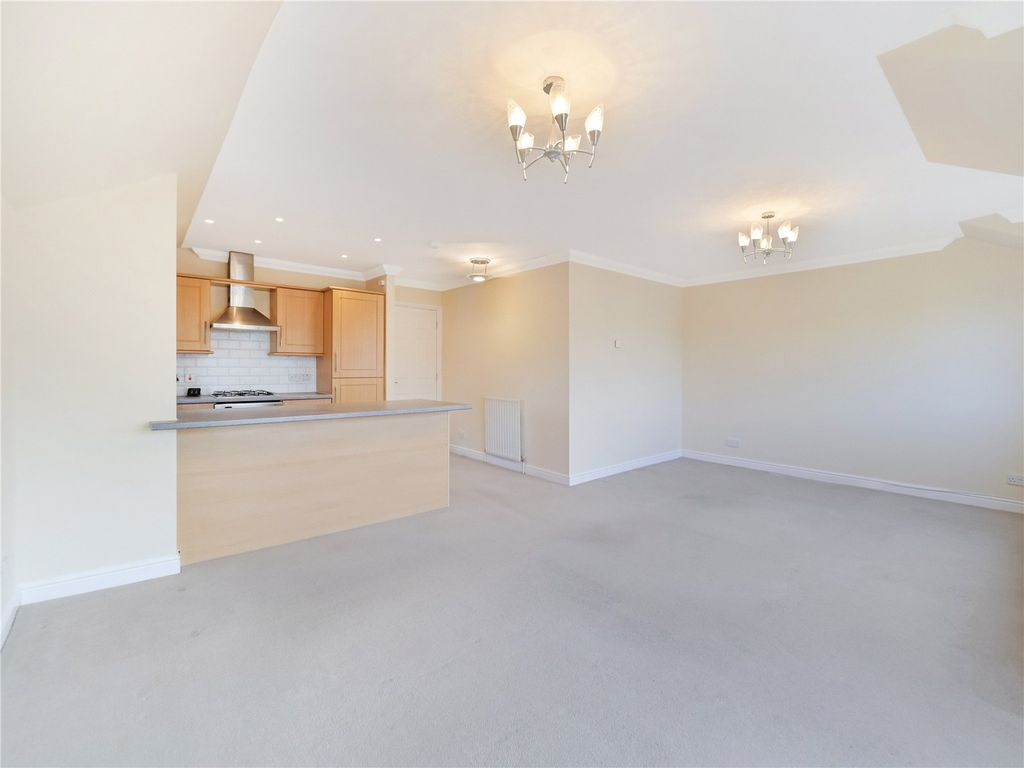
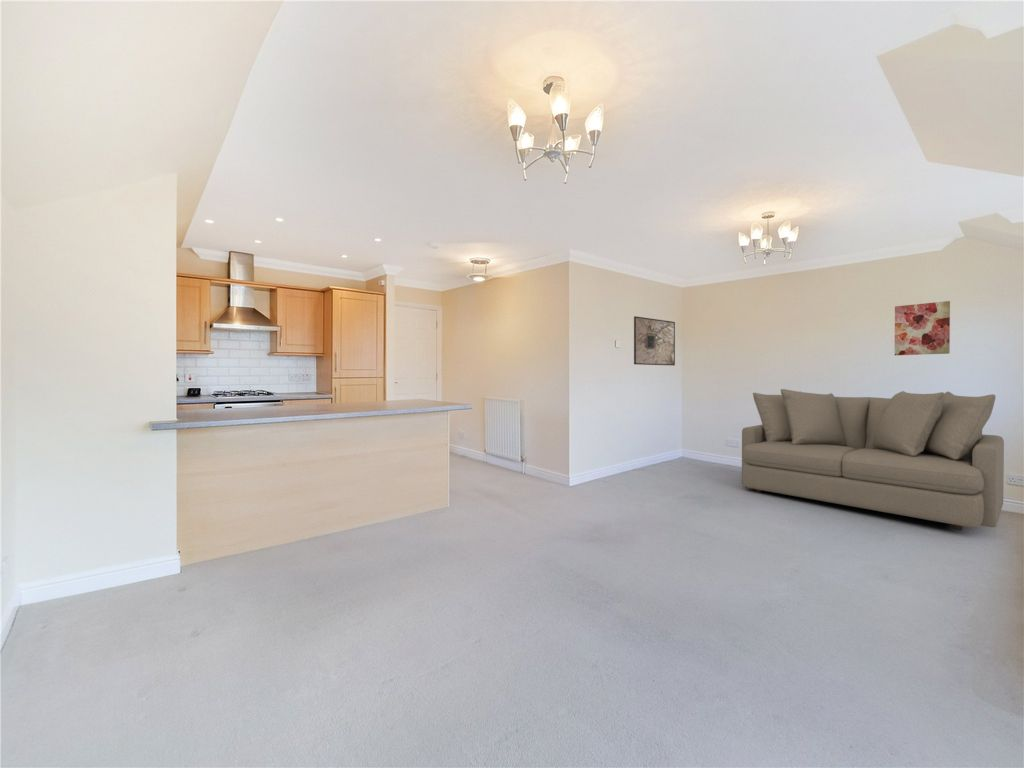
+ wall art (921, 329)
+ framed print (655, 342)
+ sofa (859, 444)
